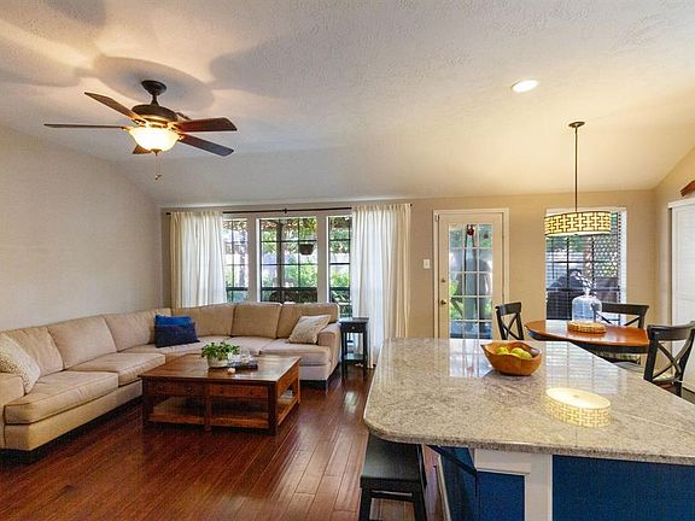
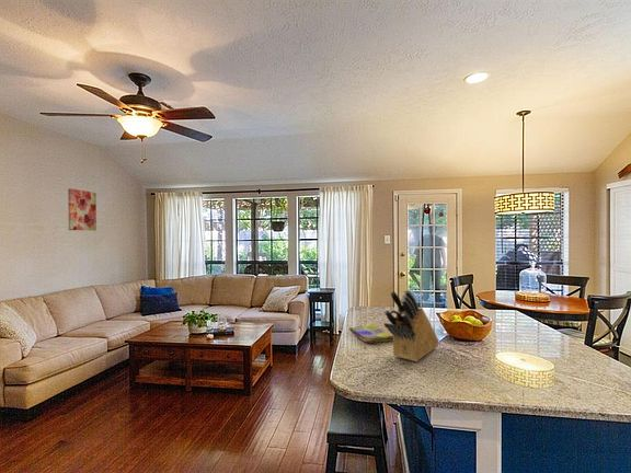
+ dish towel (371, 333)
+ wall art (82, 210)
+ knife block (412, 320)
